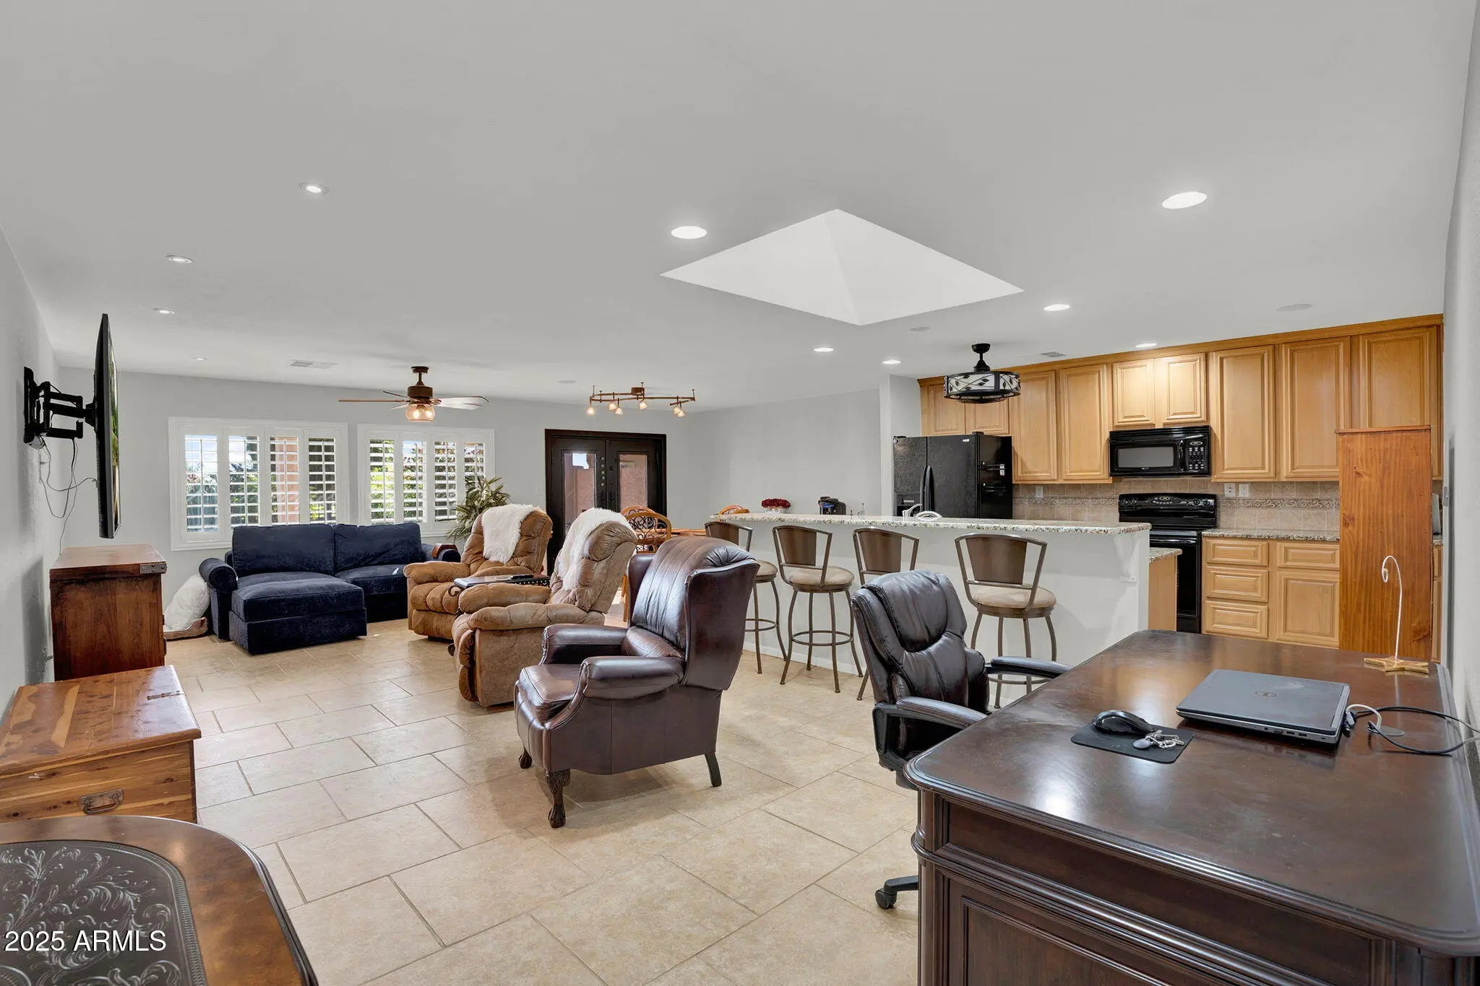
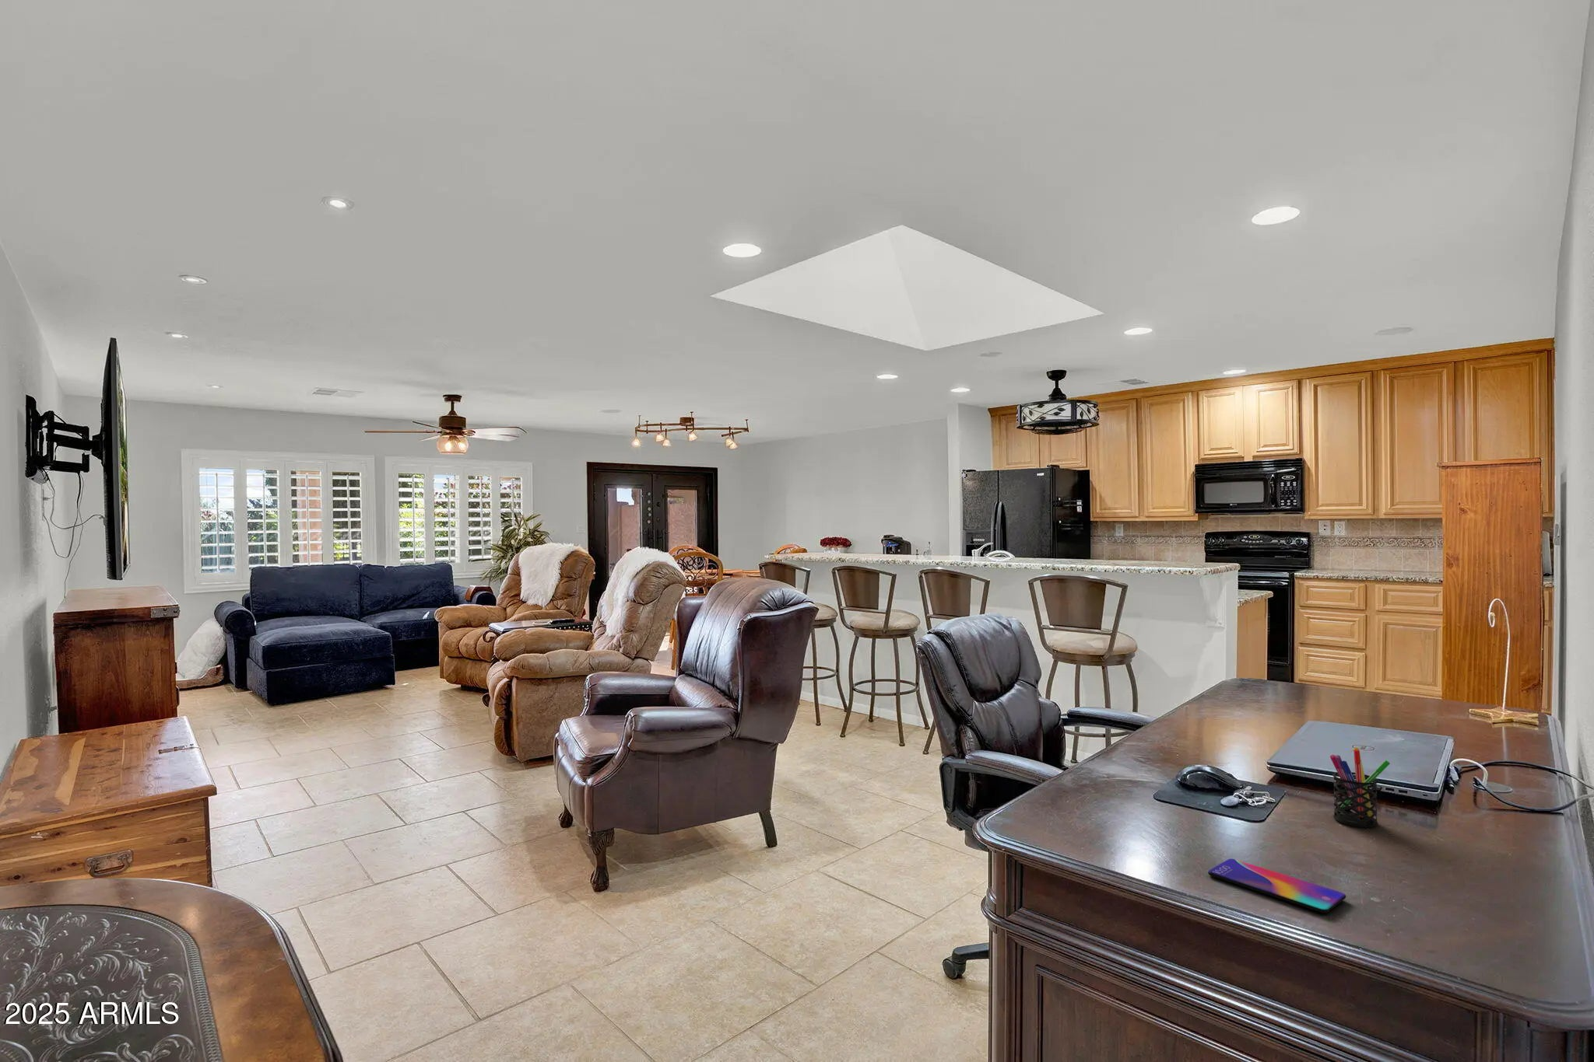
+ pen holder (1359, 783)
+ smartphone (1274, 884)
